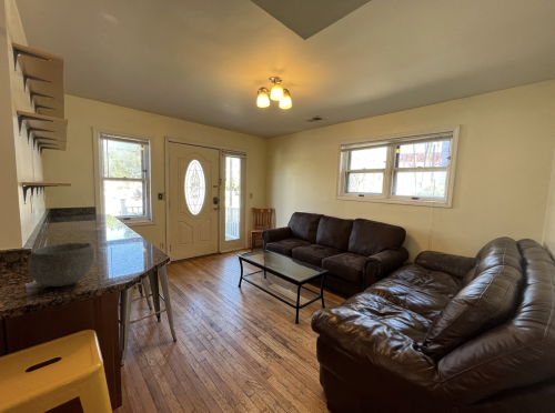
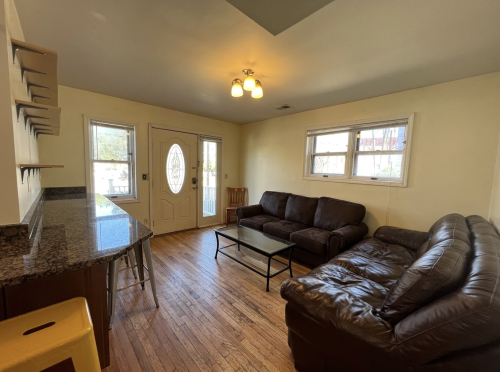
- bowl (63, 264)
